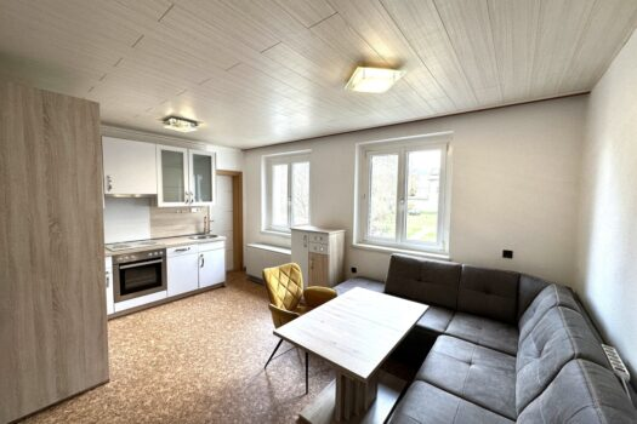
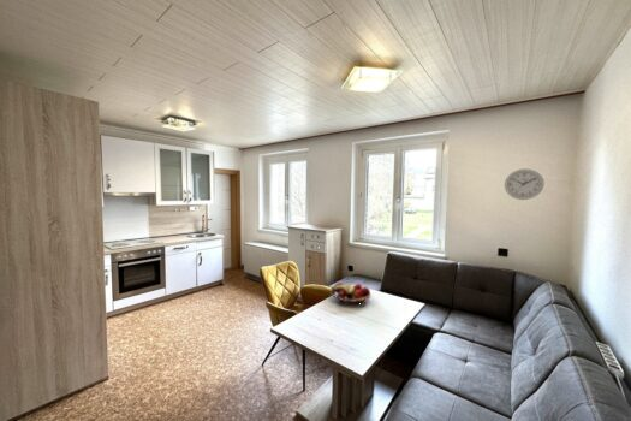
+ fruit basket (350, 291)
+ wall clock (523, 184)
